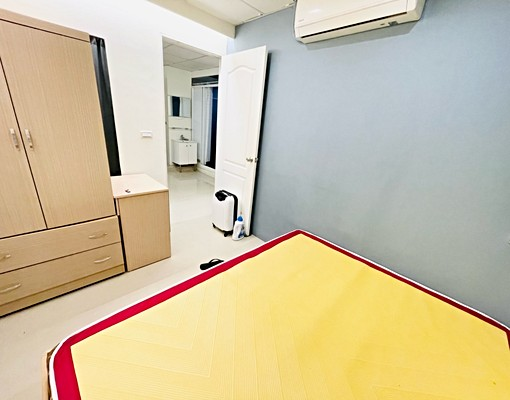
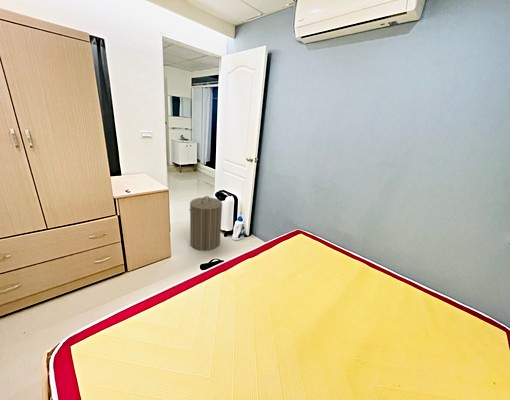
+ laundry hamper (206, 220)
